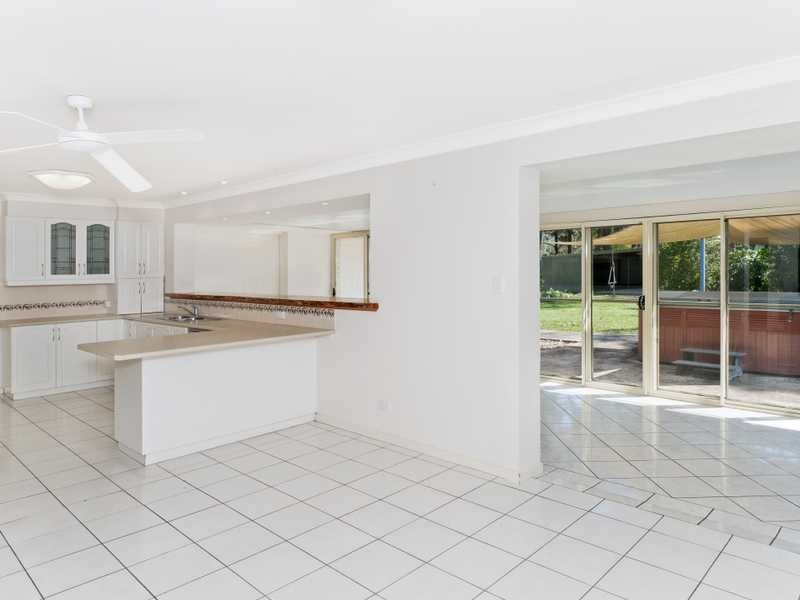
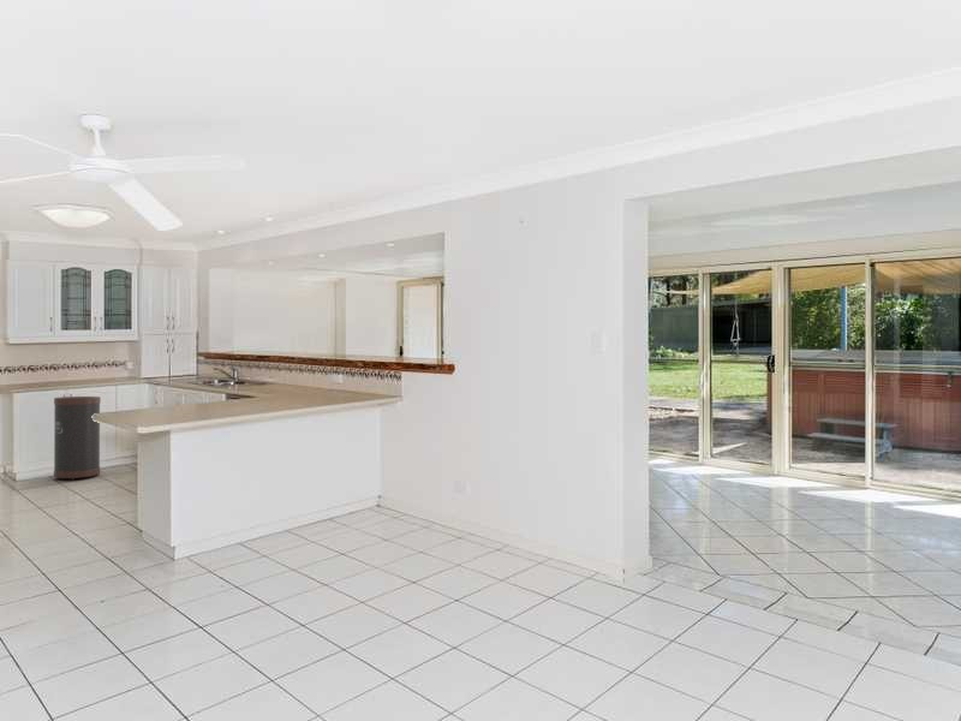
+ trash can (77, 436)
